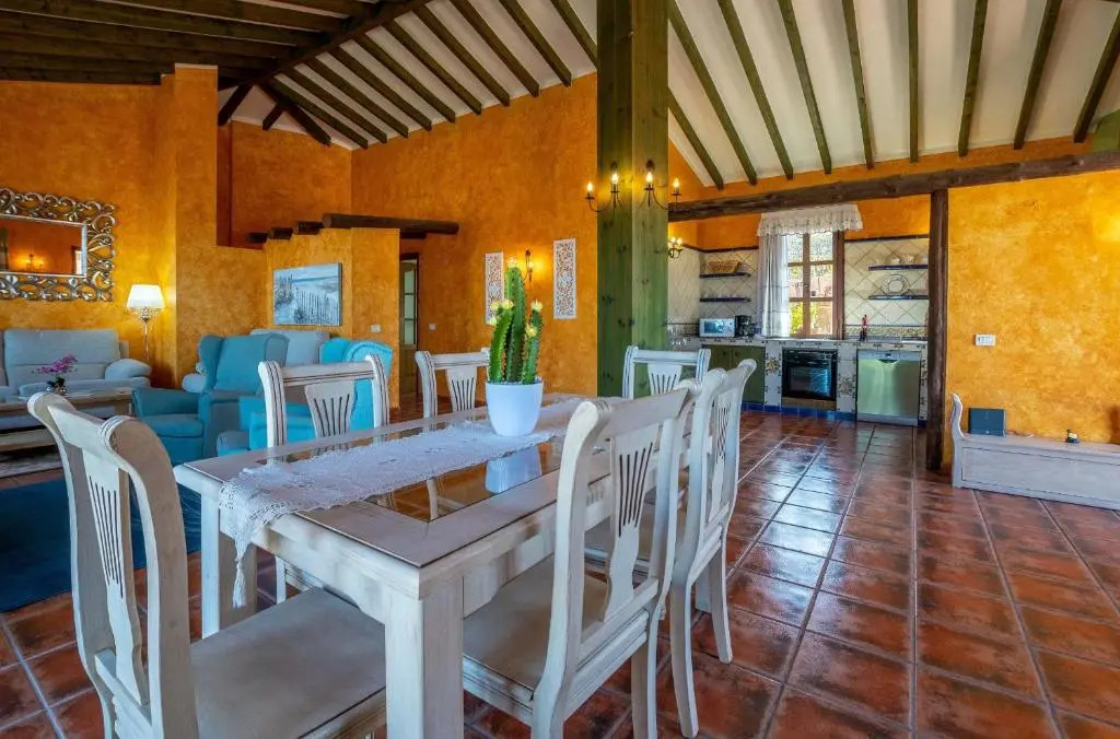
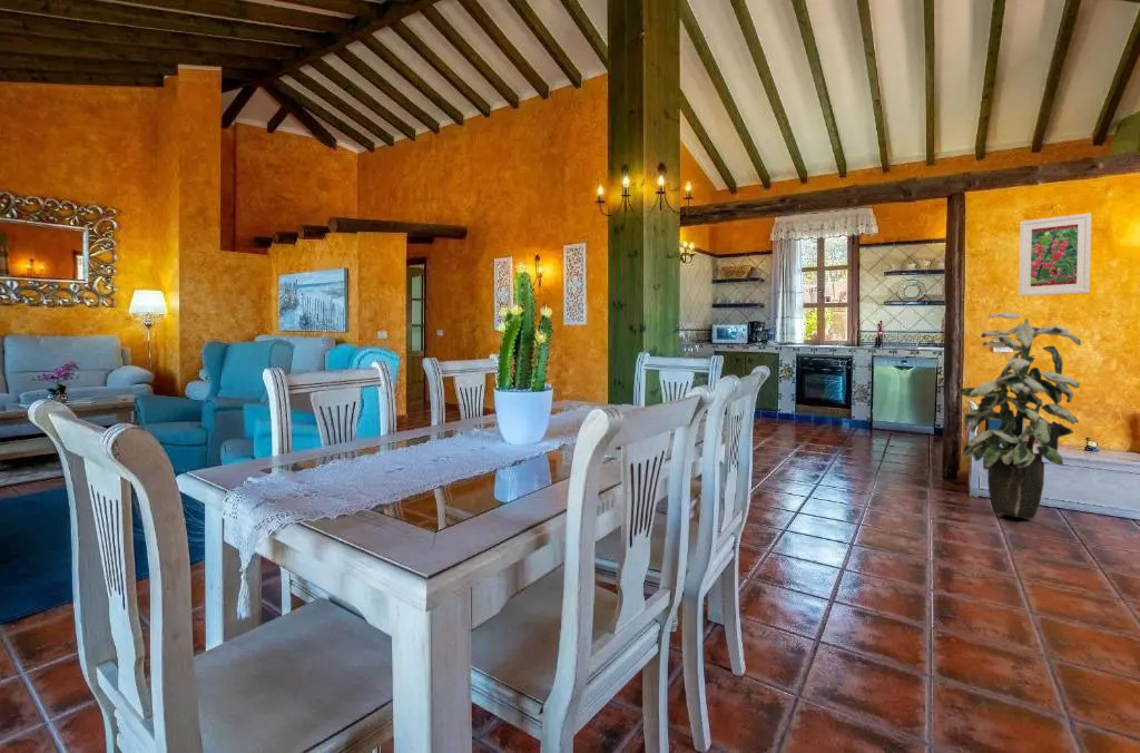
+ indoor plant (1013, 413)
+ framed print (1053, 255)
